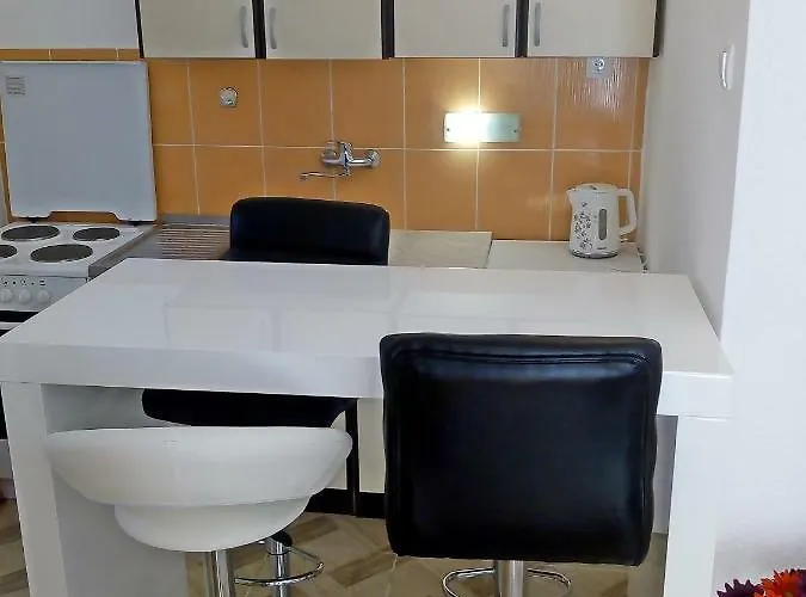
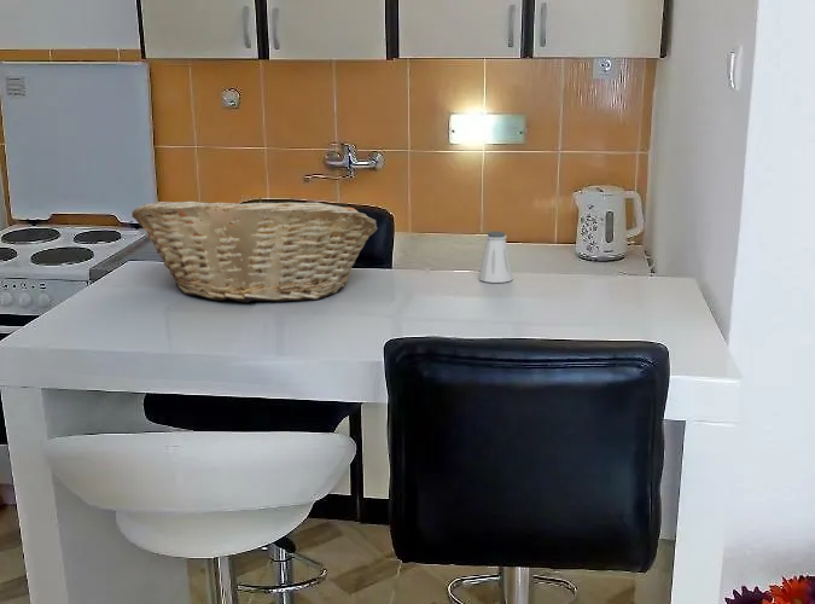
+ fruit basket (256, 239)
+ saltshaker (495, 255)
